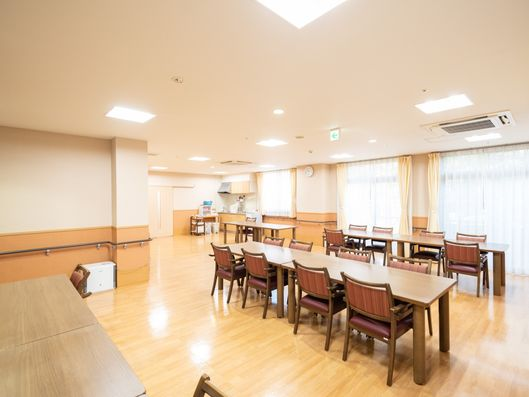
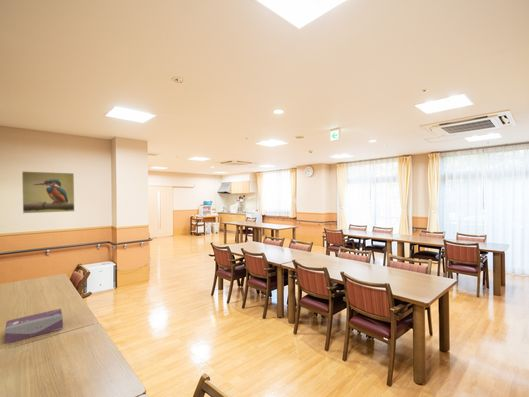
+ tissue box (35, 324)
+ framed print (49, 192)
